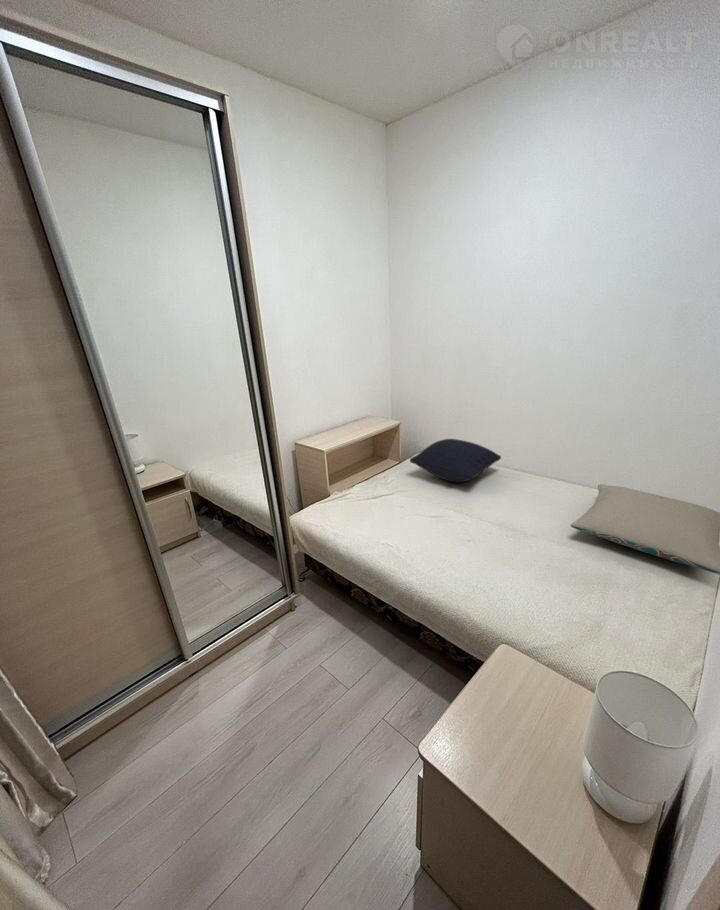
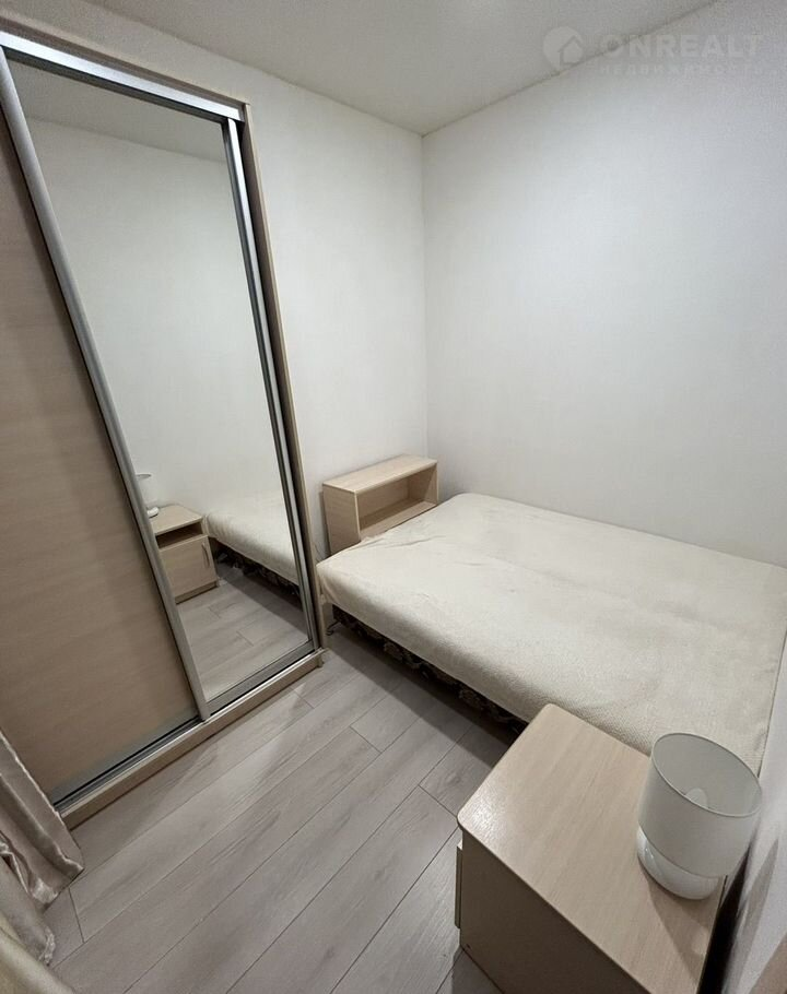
- pillow (455, 459)
- pillow (650, 521)
